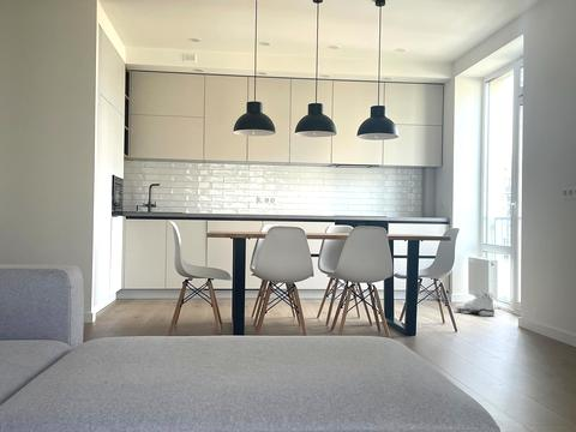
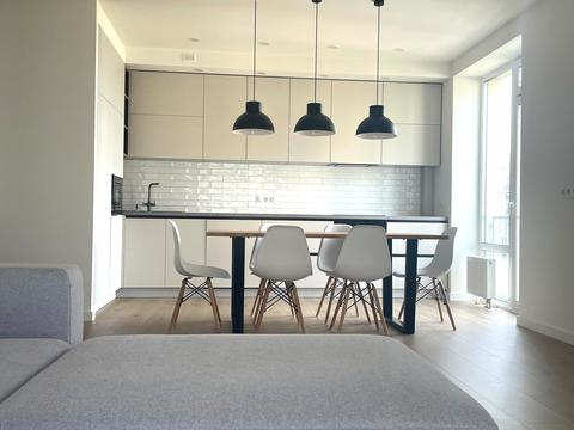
- sneaker (474, 301)
